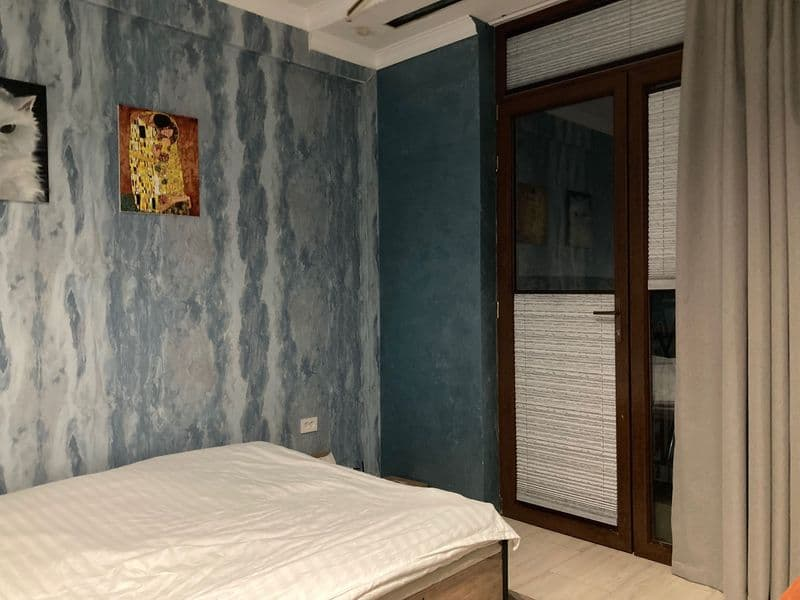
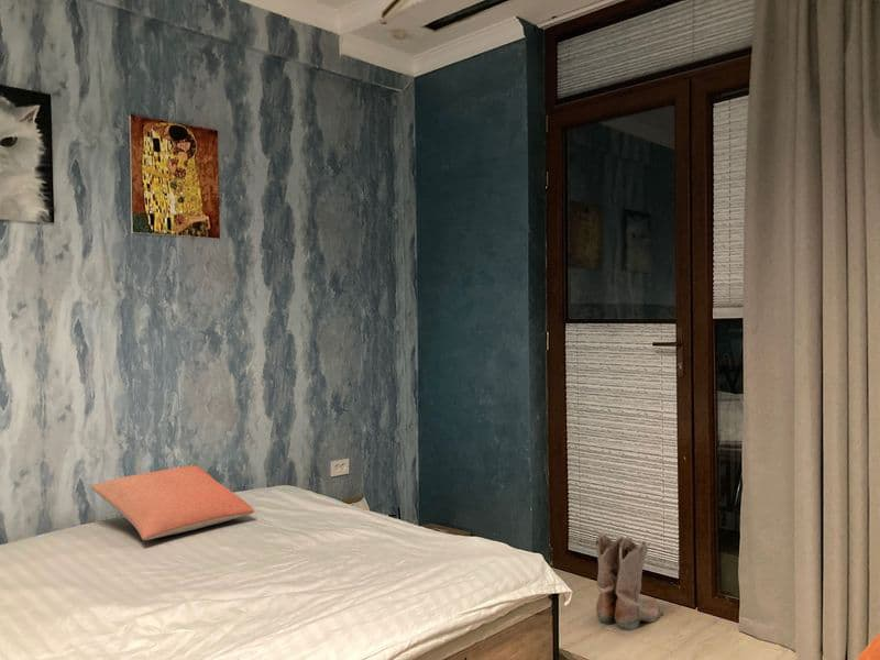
+ boots (628, 574)
+ pillow (174, 498)
